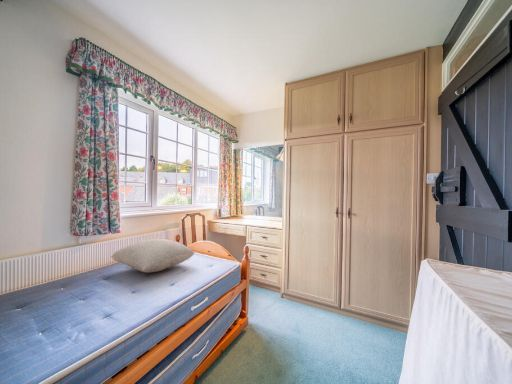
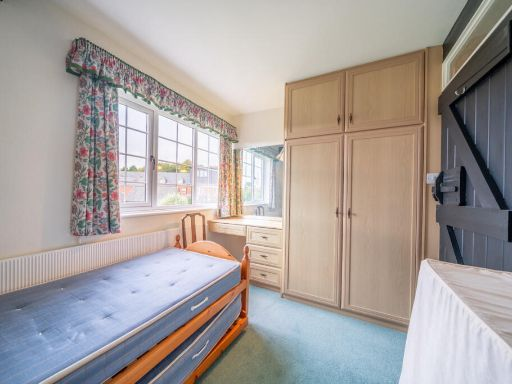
- pillow (154, 253)
